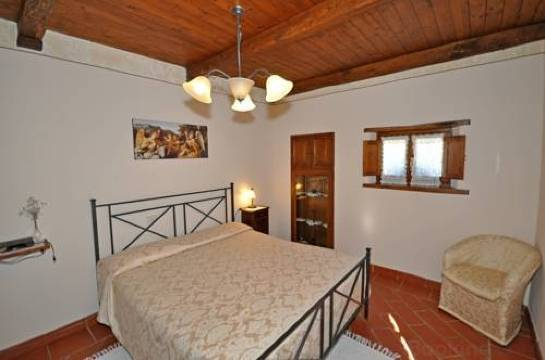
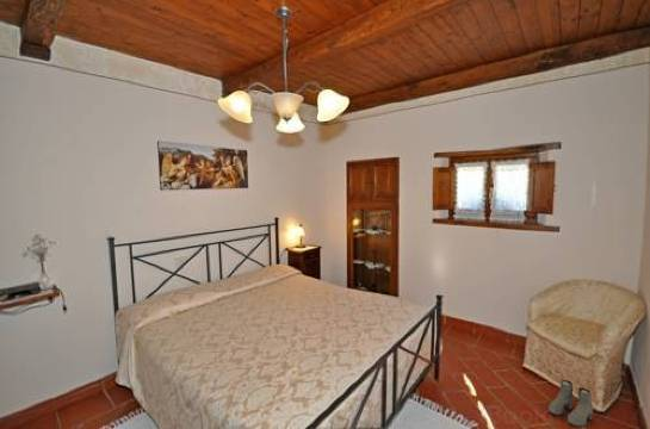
+ boots (571, 400)
